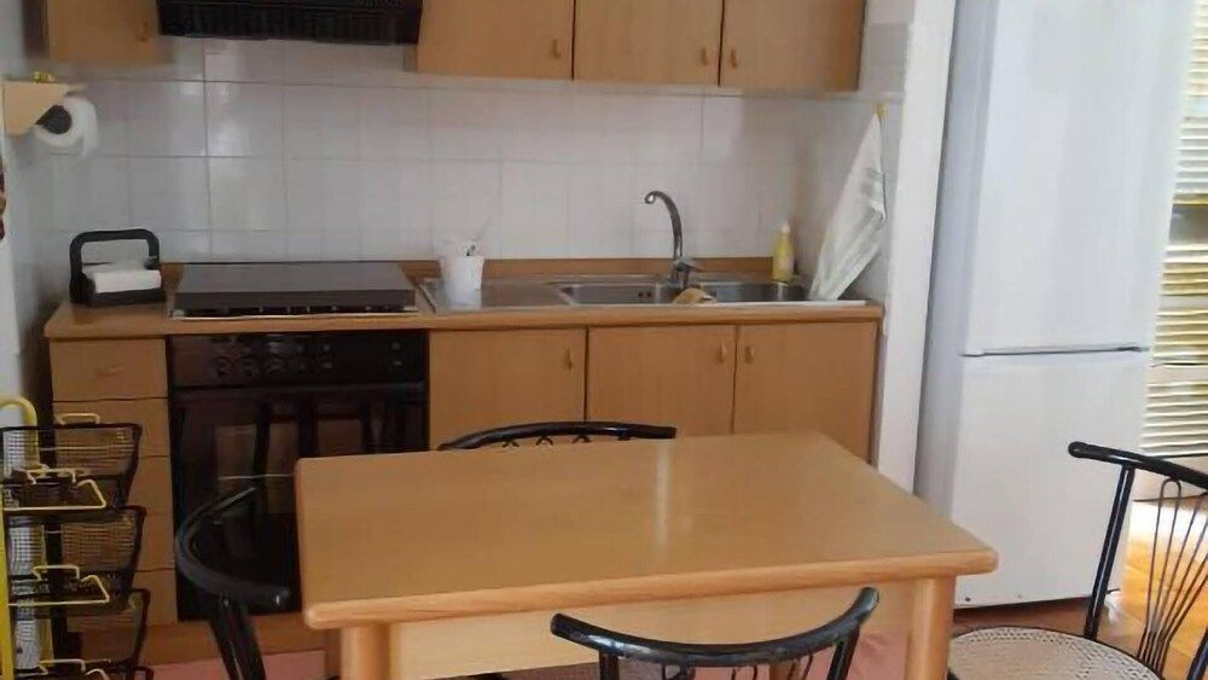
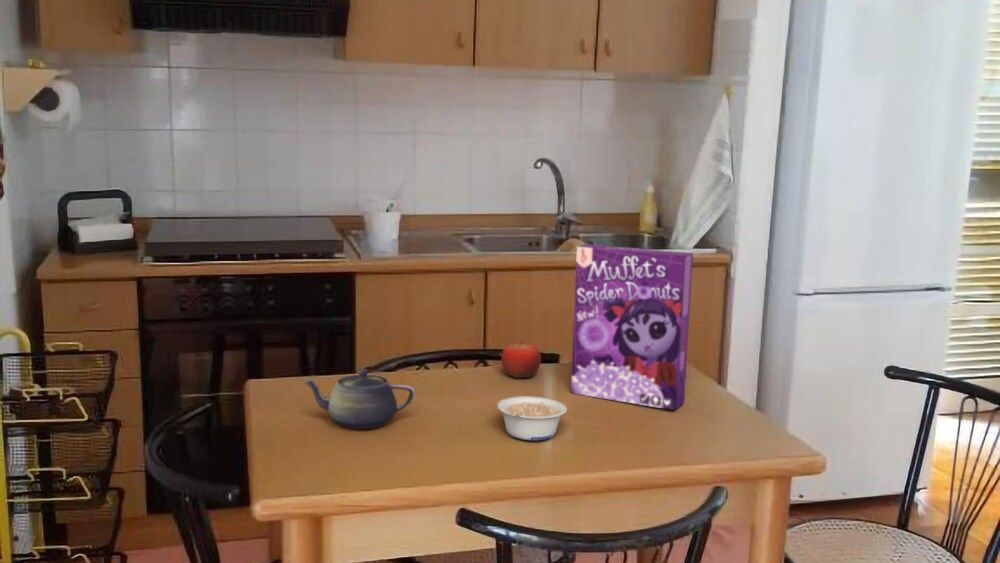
+ cereal box (630, 324)
+ fruit (521, 357)
+ legume (532, 417)
+ teapot (358, 396)
